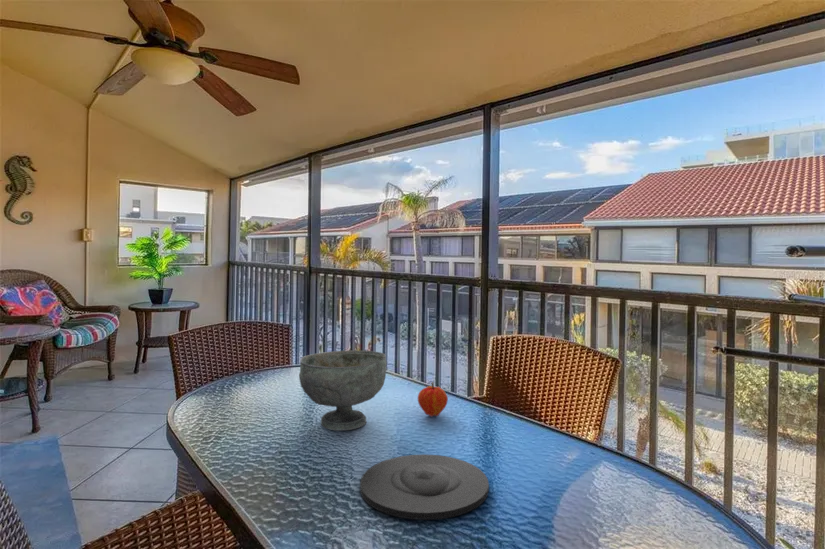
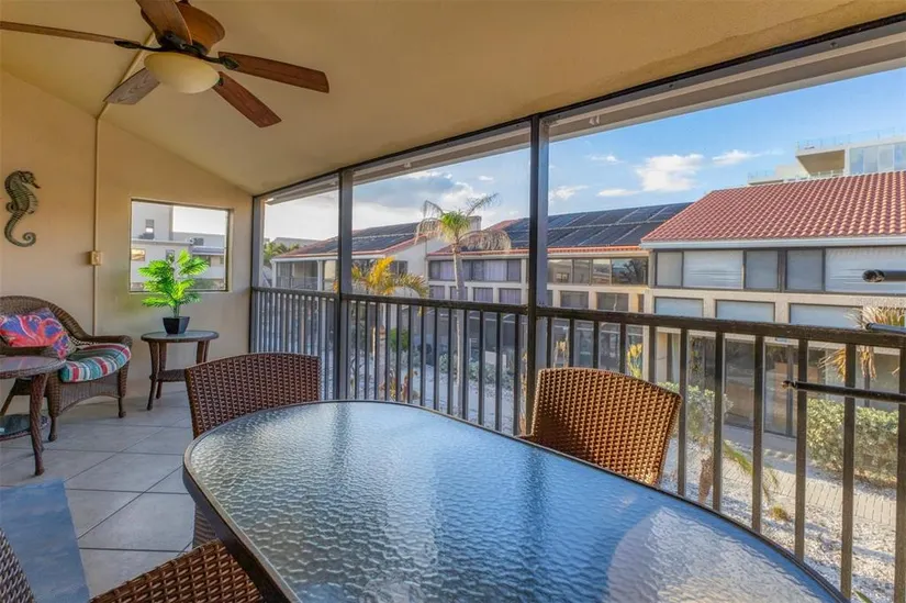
- decorative bowl (342, 389)
- fruit (432, 399)
- plate (424, 478)
